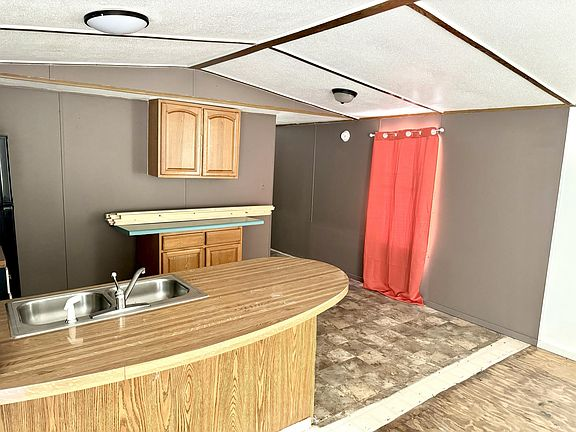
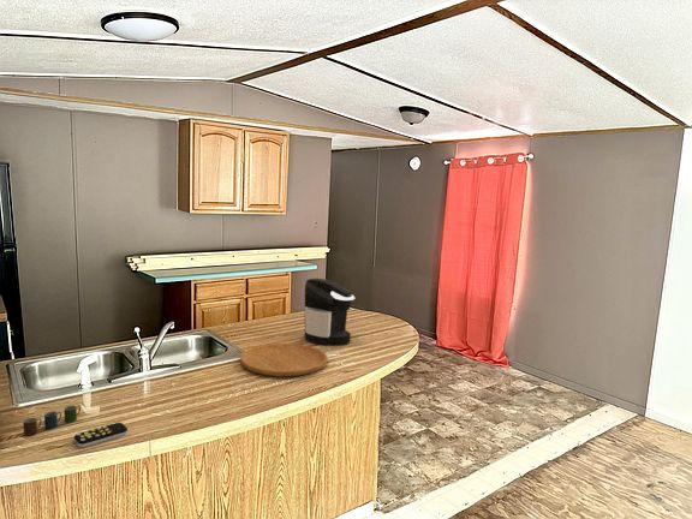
+ remote control (101, 434)
+ cutting board (284, 358)
+ coffee maker (329, 310)
+ cup (53, 414)
